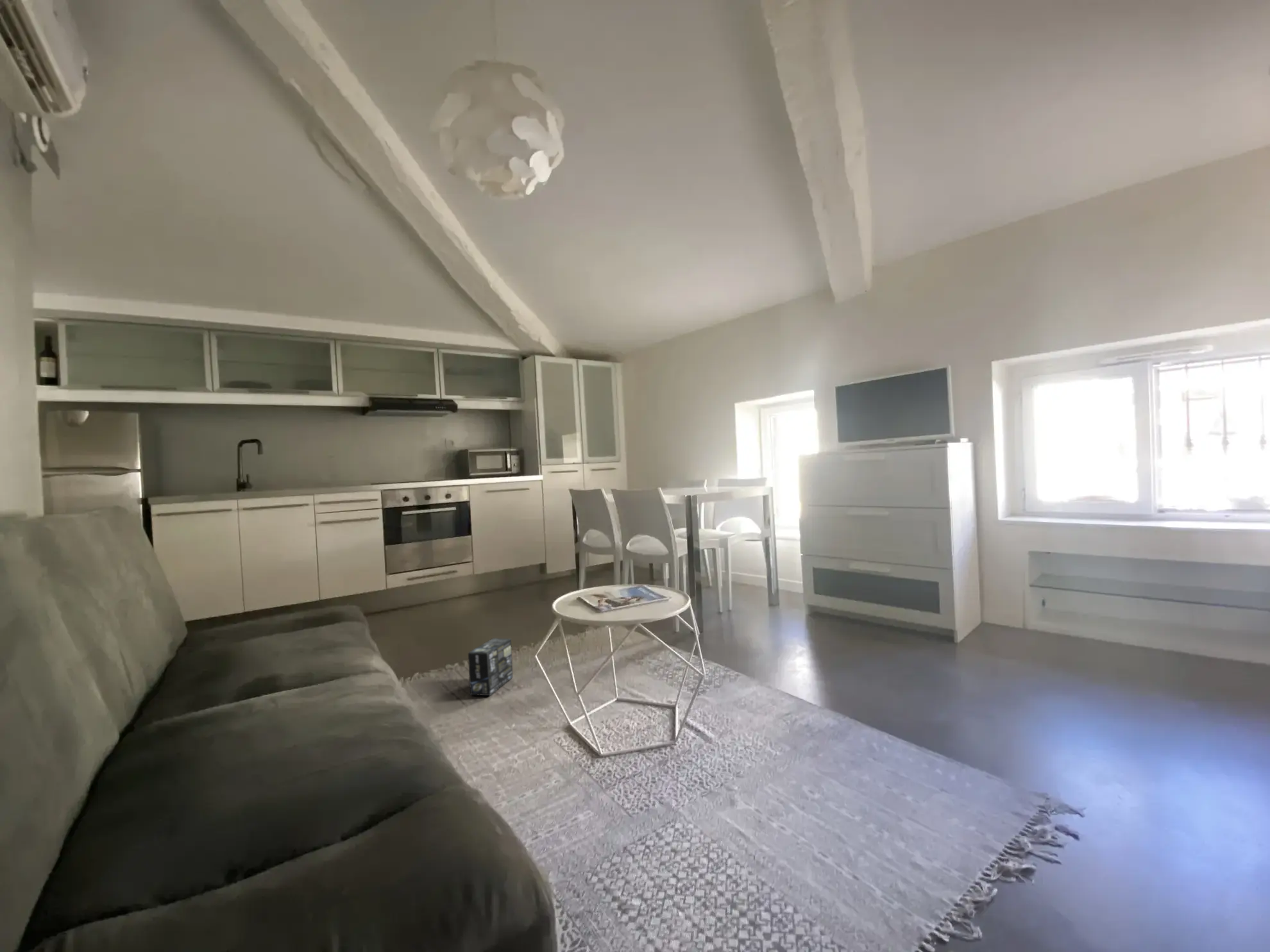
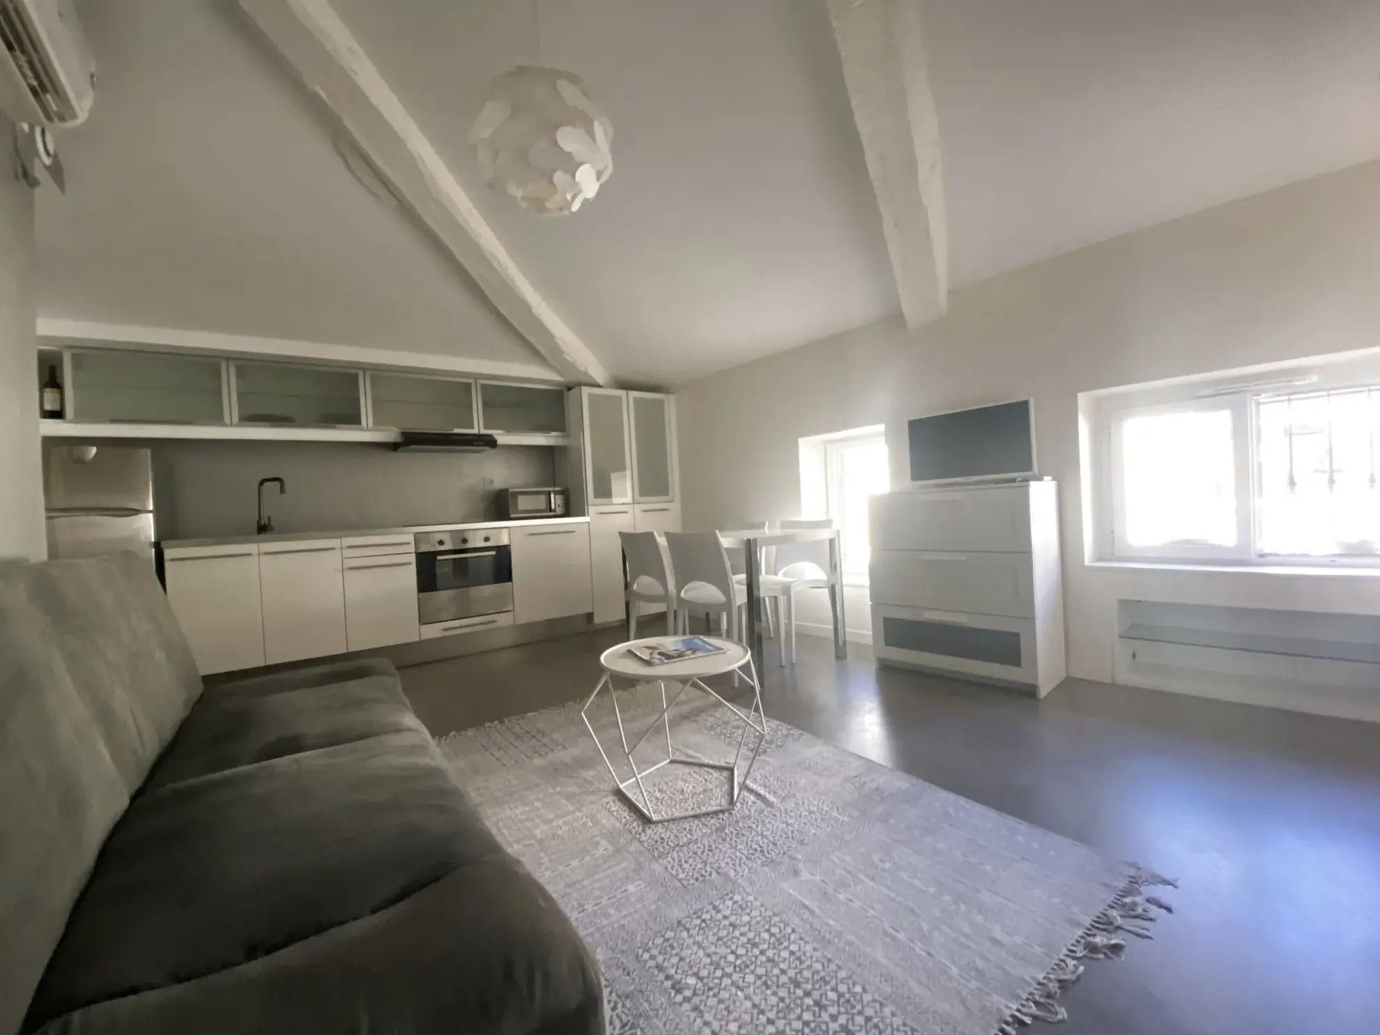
- box (491, 665)
